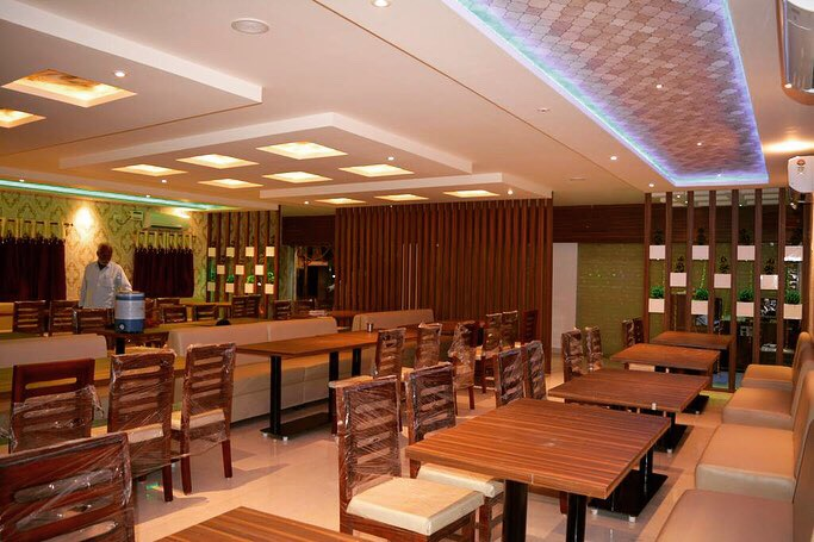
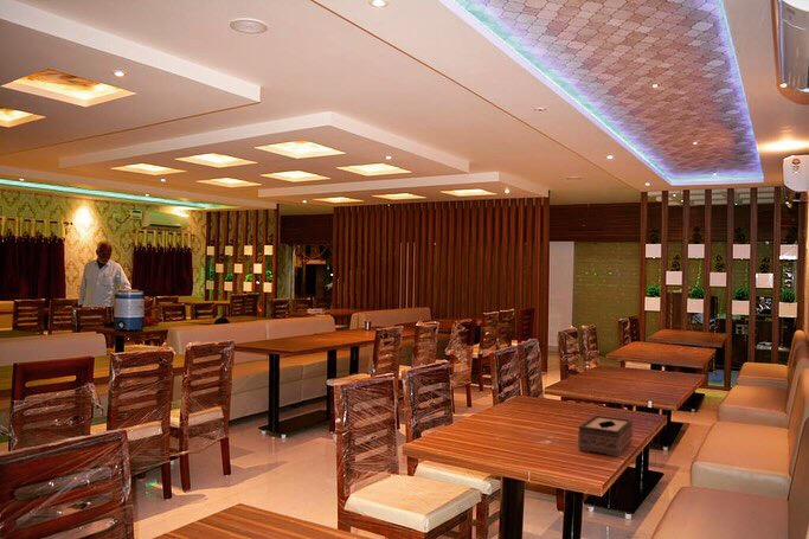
+ tissue box (605, 435)
